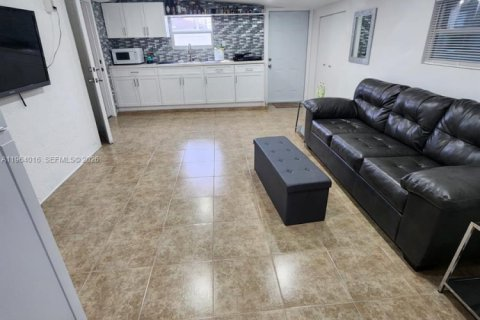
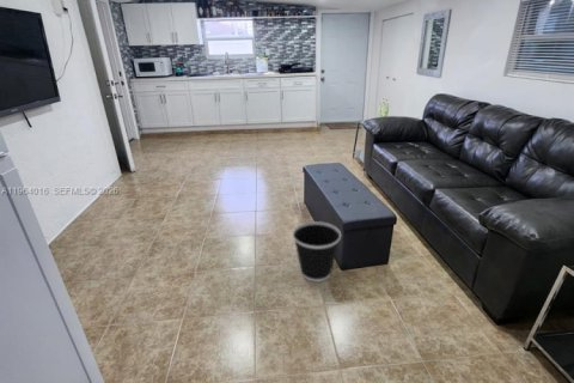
+ wastebasket (316, 253)
